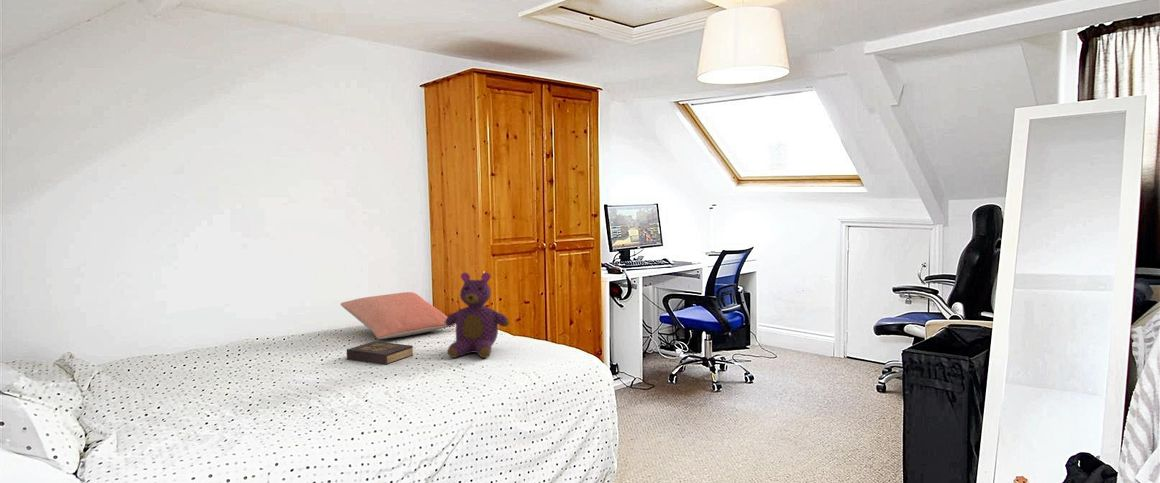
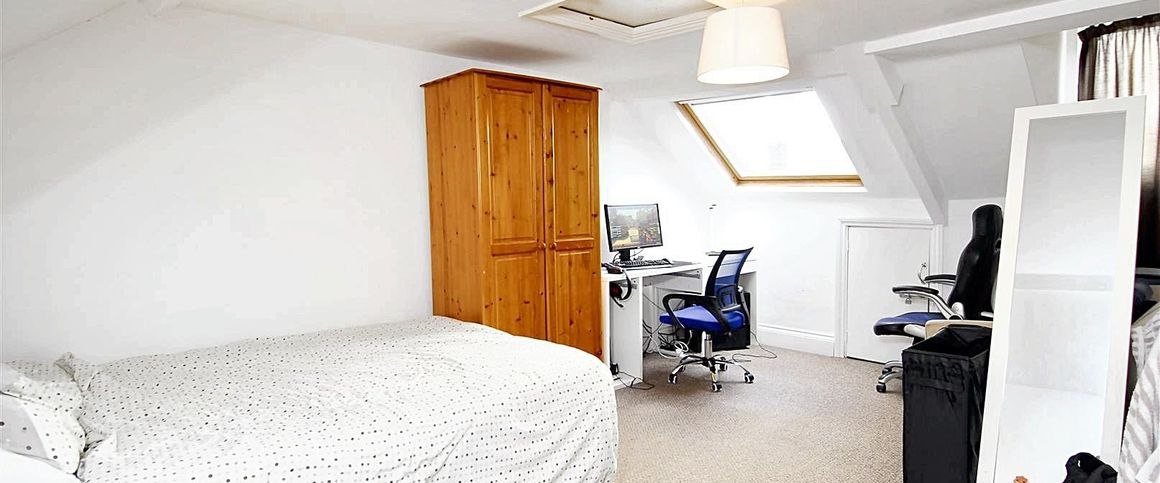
- teddy bear (473, 313)
- hardback book (380, 352)
- pillow (397, 314)
